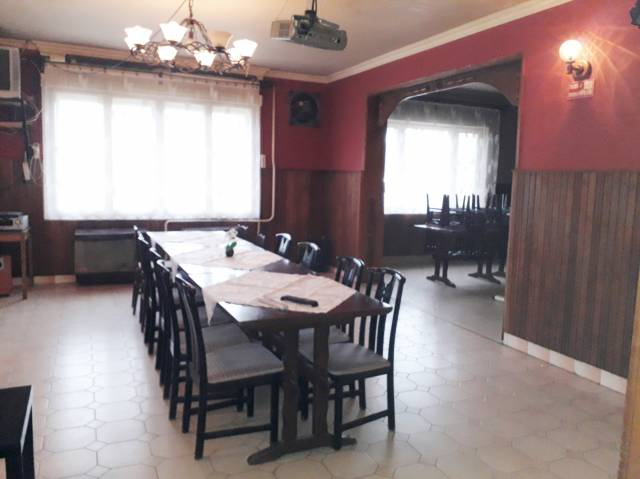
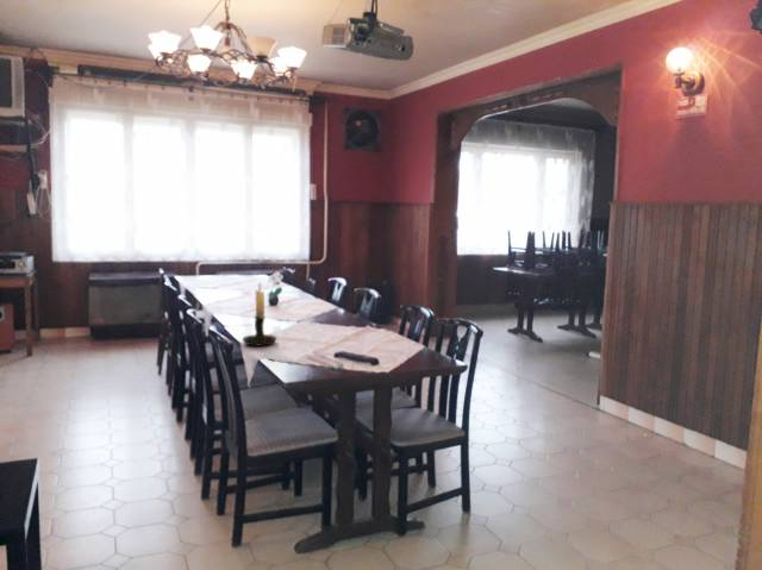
+ candle holder (258, 311)
